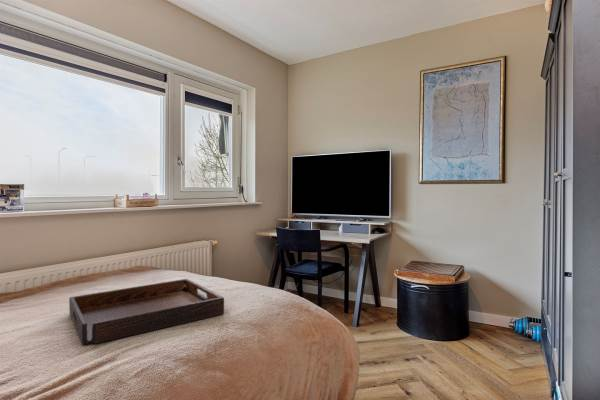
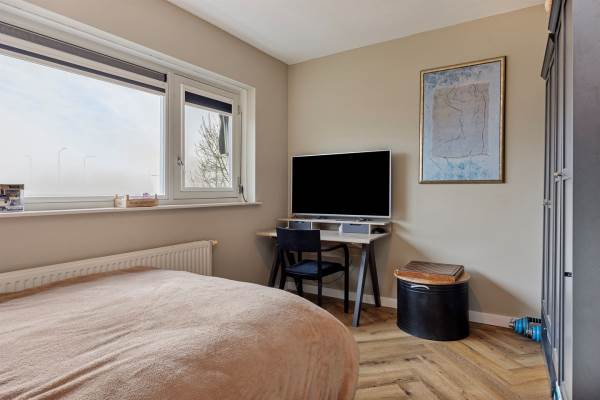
- serving tray (146, 305)
